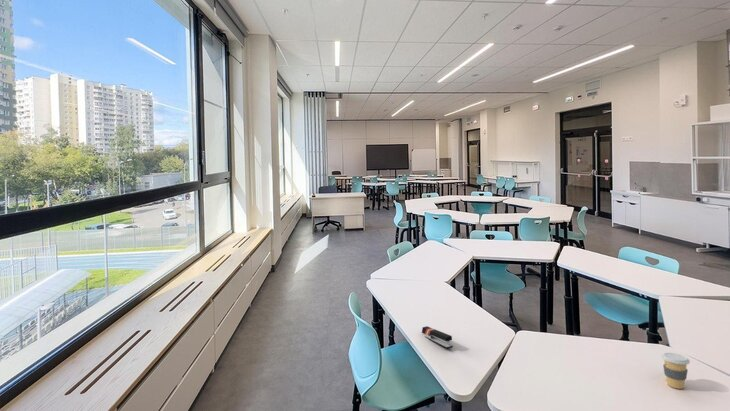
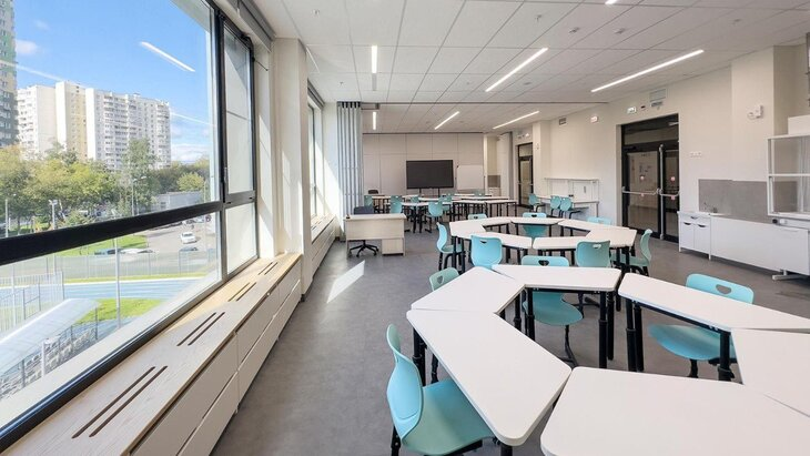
- coffee cup (675, 370)
- stapler (436, 335)
